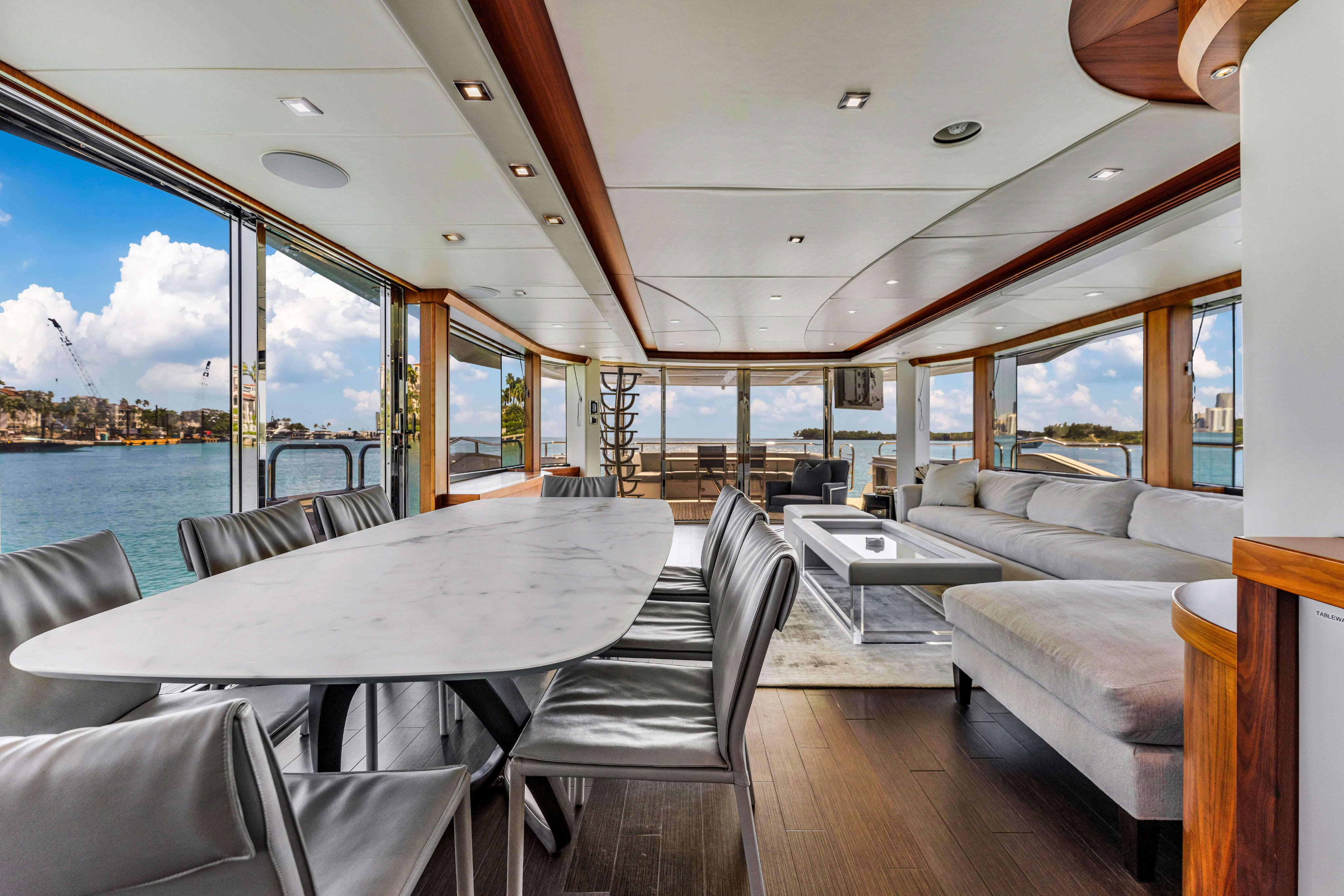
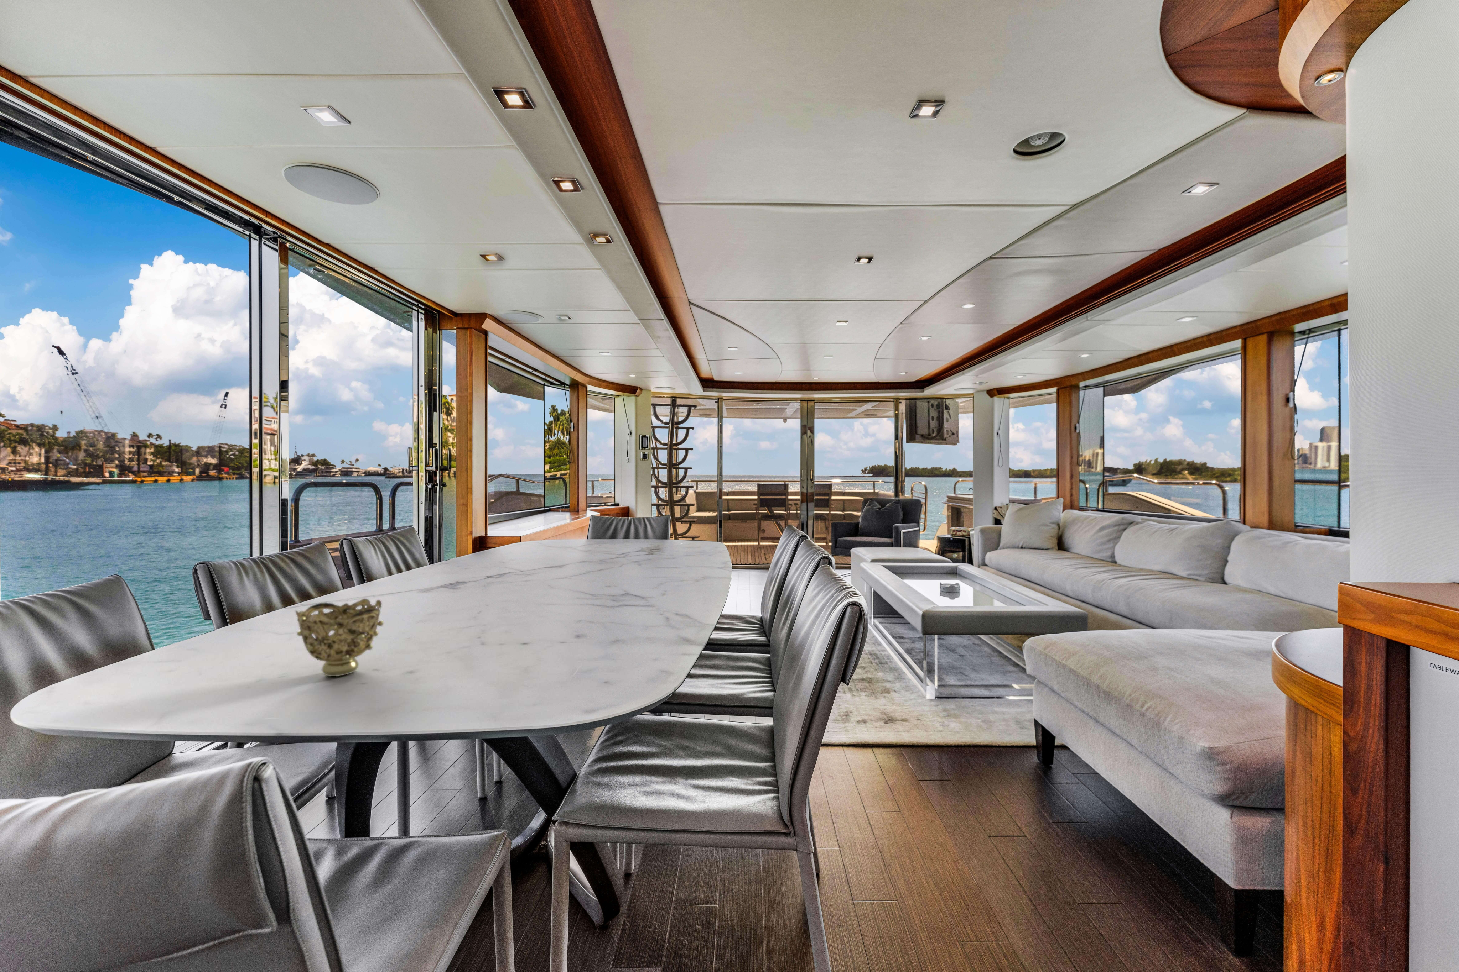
+ decorative bowl (341, 639)
